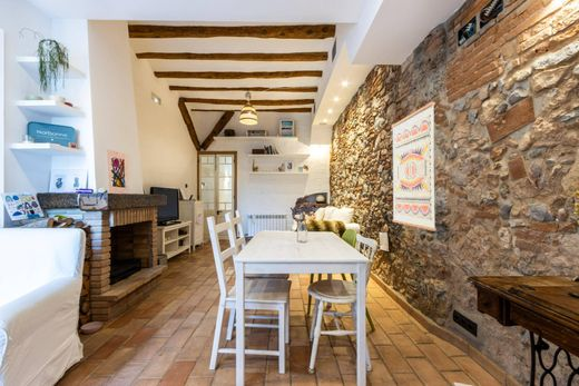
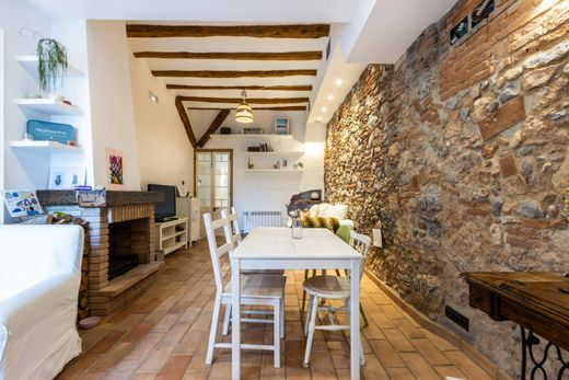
- wall art (410, 170)
